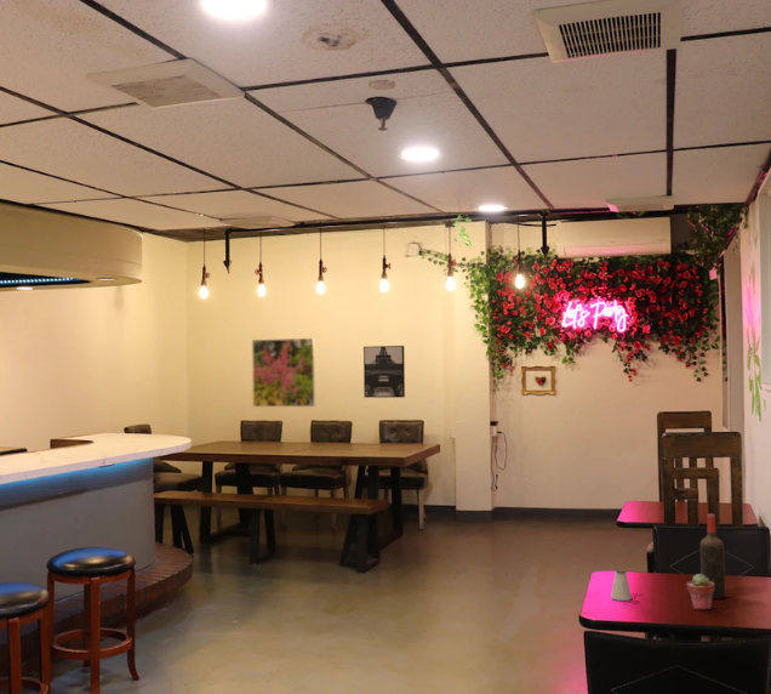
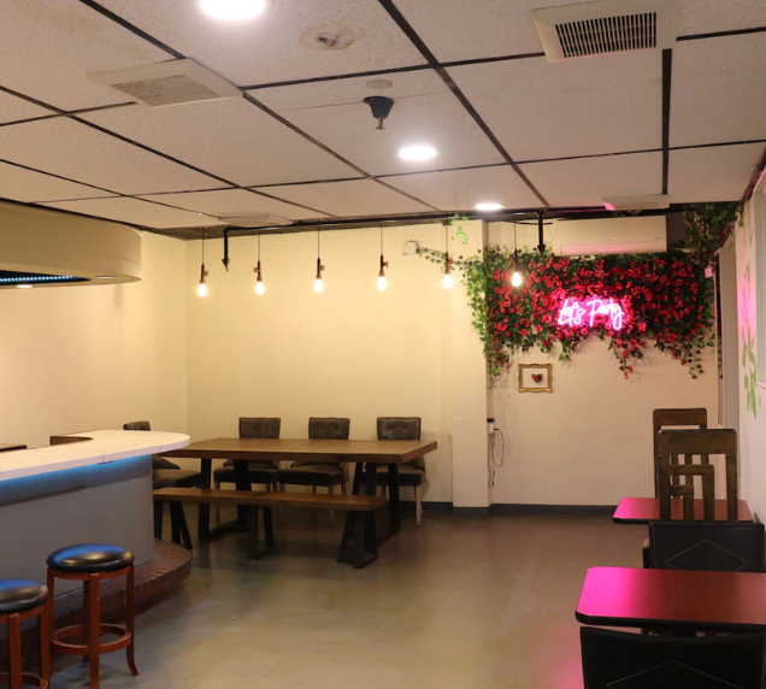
- wine bottle (712, 554)
- wall art (383, 371)
- saltshaker (621, 584)
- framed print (282, 372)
- potted succulent (701, 590)
